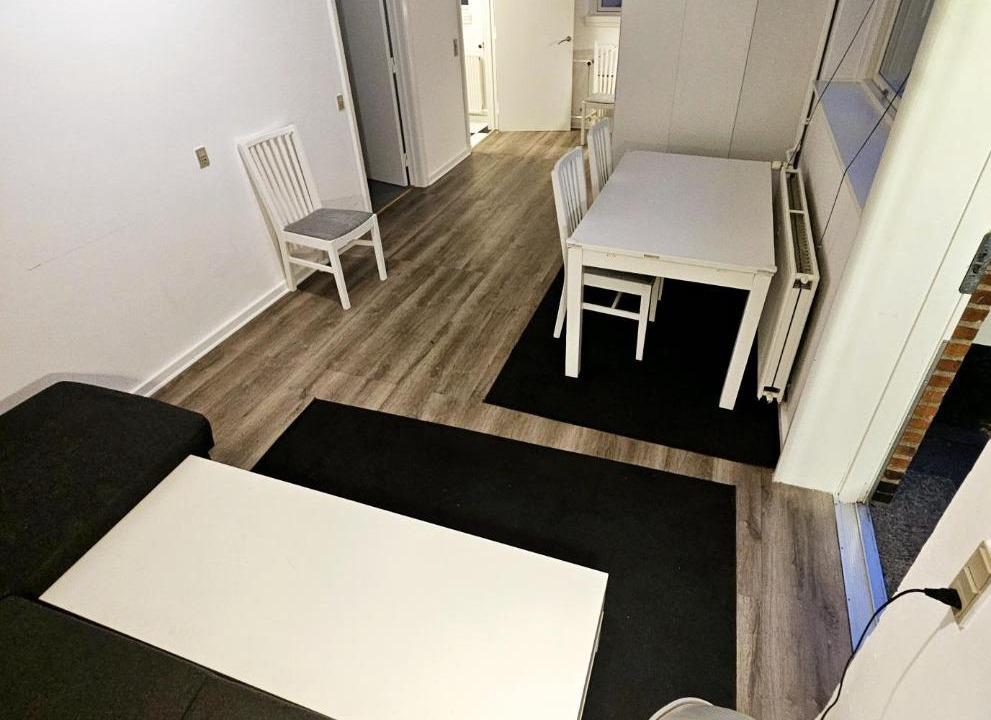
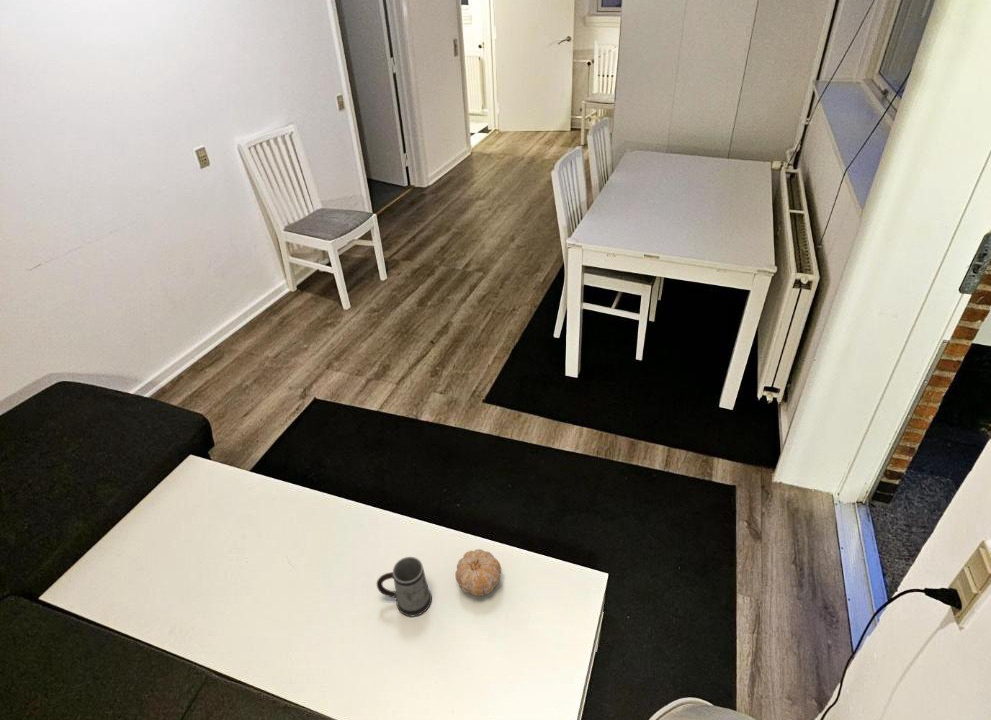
+ fruit (478, 572)
+ mug (403, 585)
